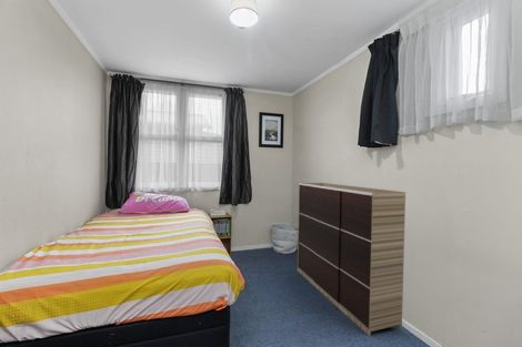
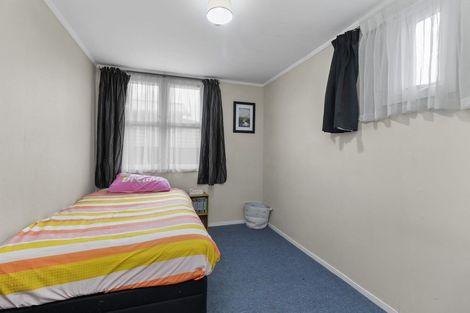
- dresser (339, 239)
